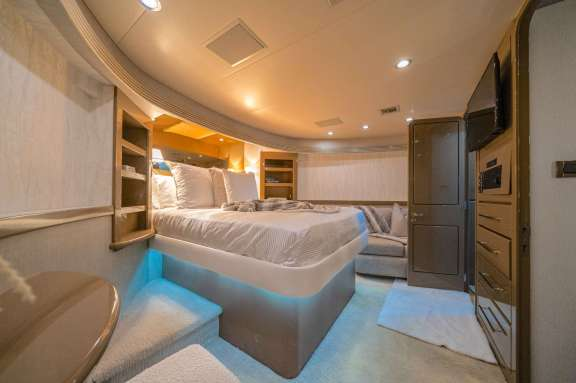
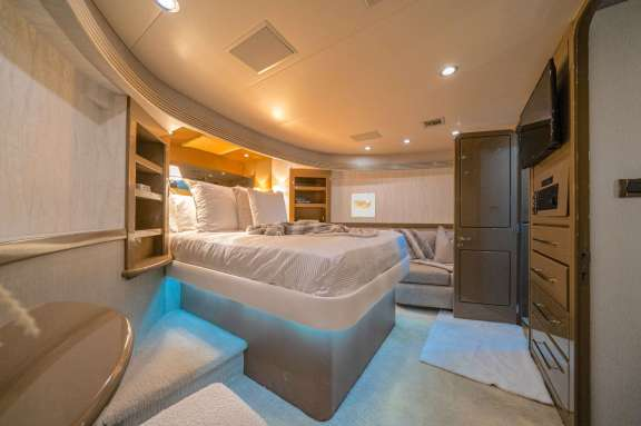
+ wall art (363, 205)
